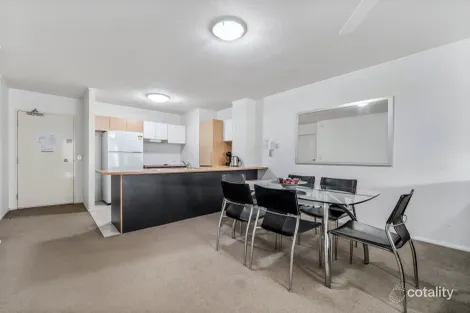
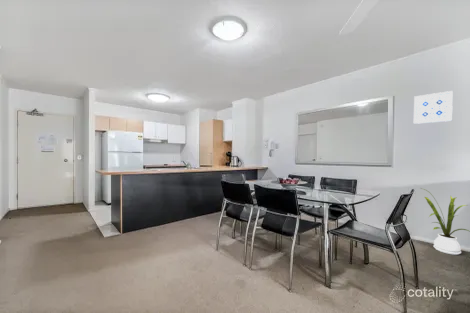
+ wall art (432, 108)
+ house plant (444, 221)
